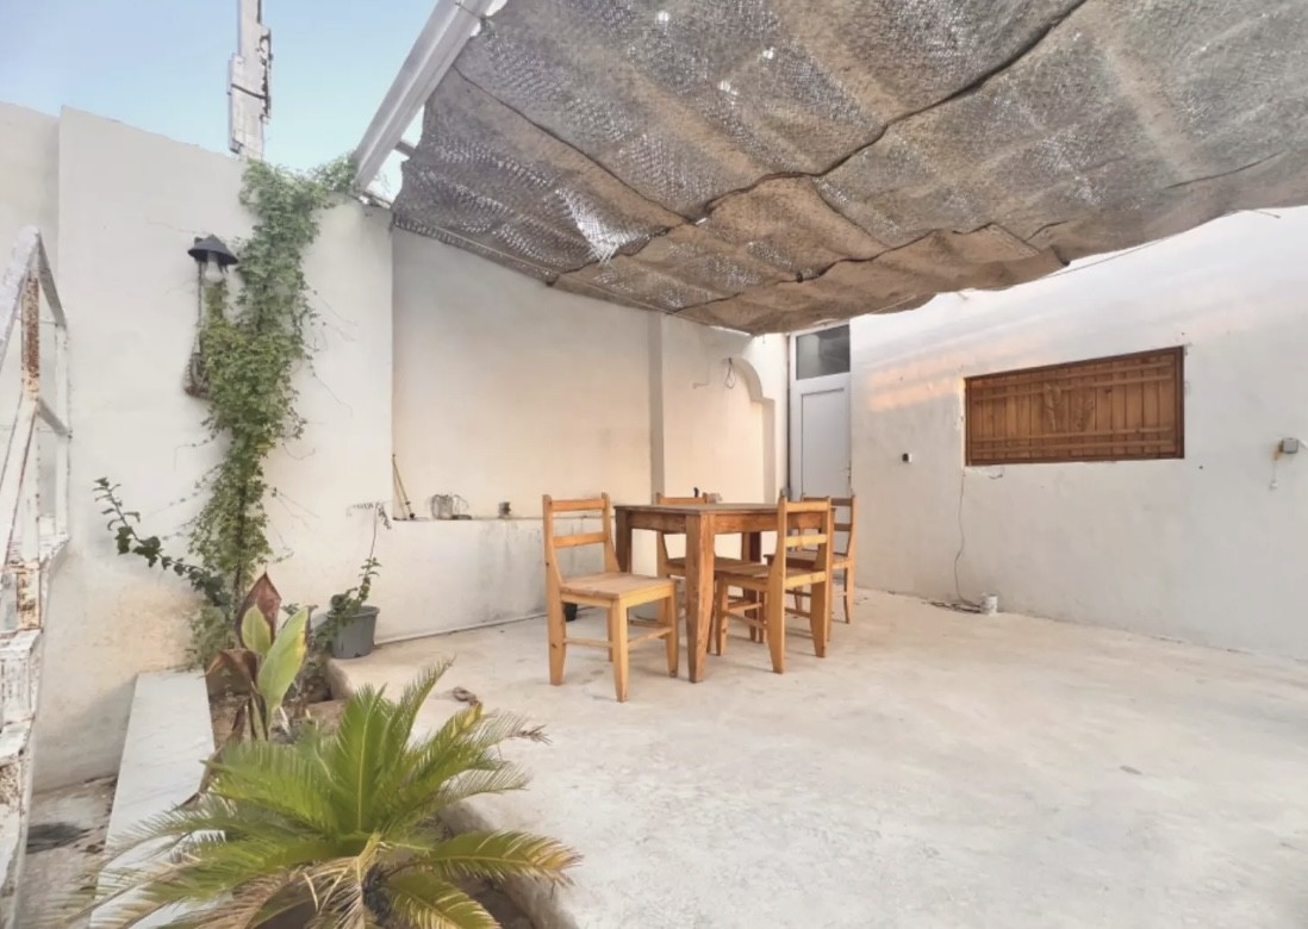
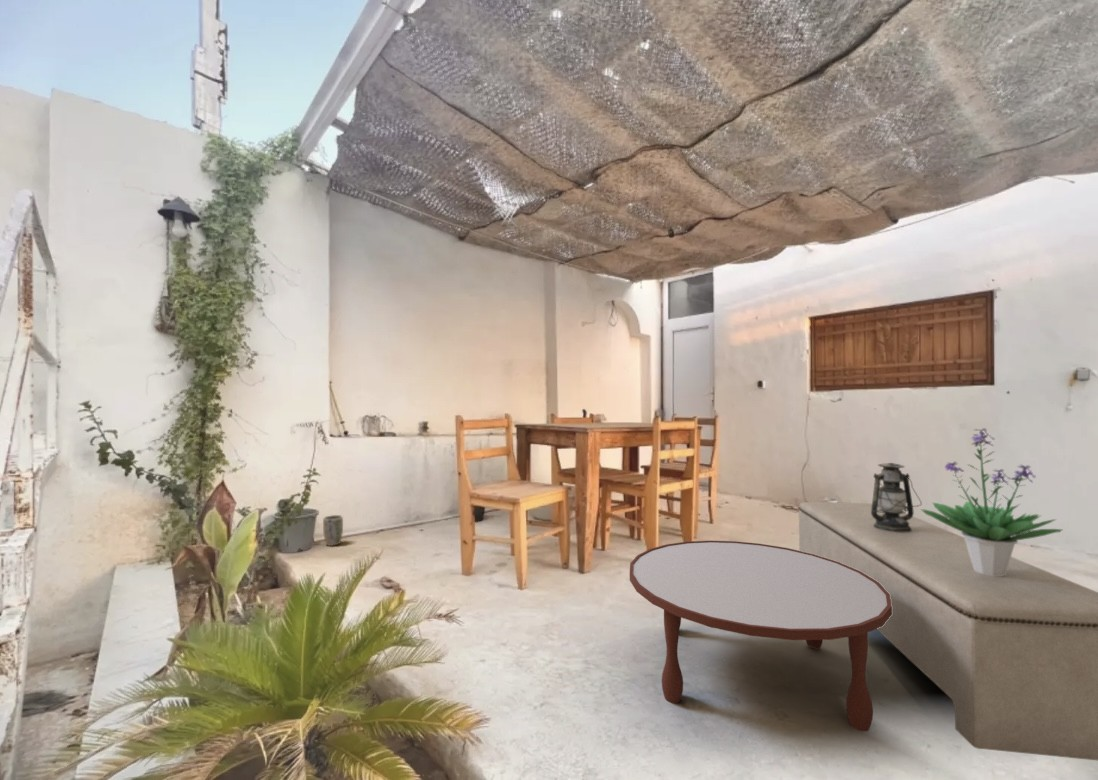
+ potted plant (988, 499)
+ bench (913, 586)
+ lantern (895, 496)
+ coffee table (748, 622)
+ plant pot (333, 530)
